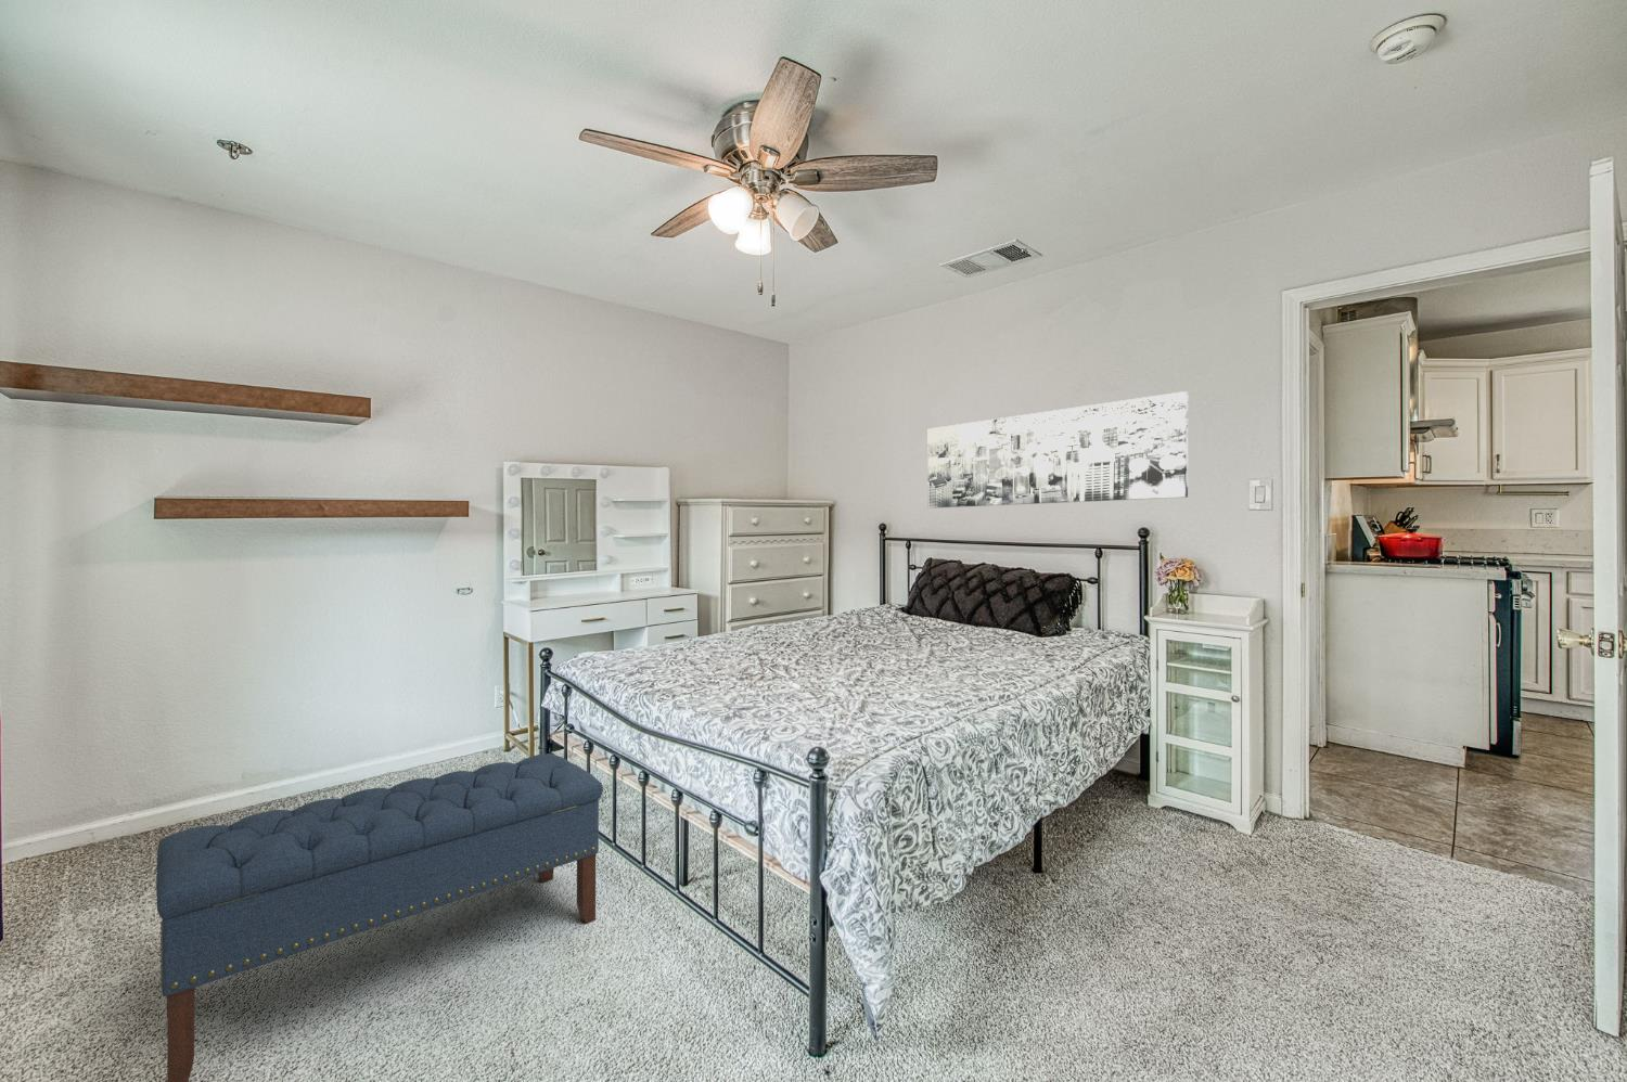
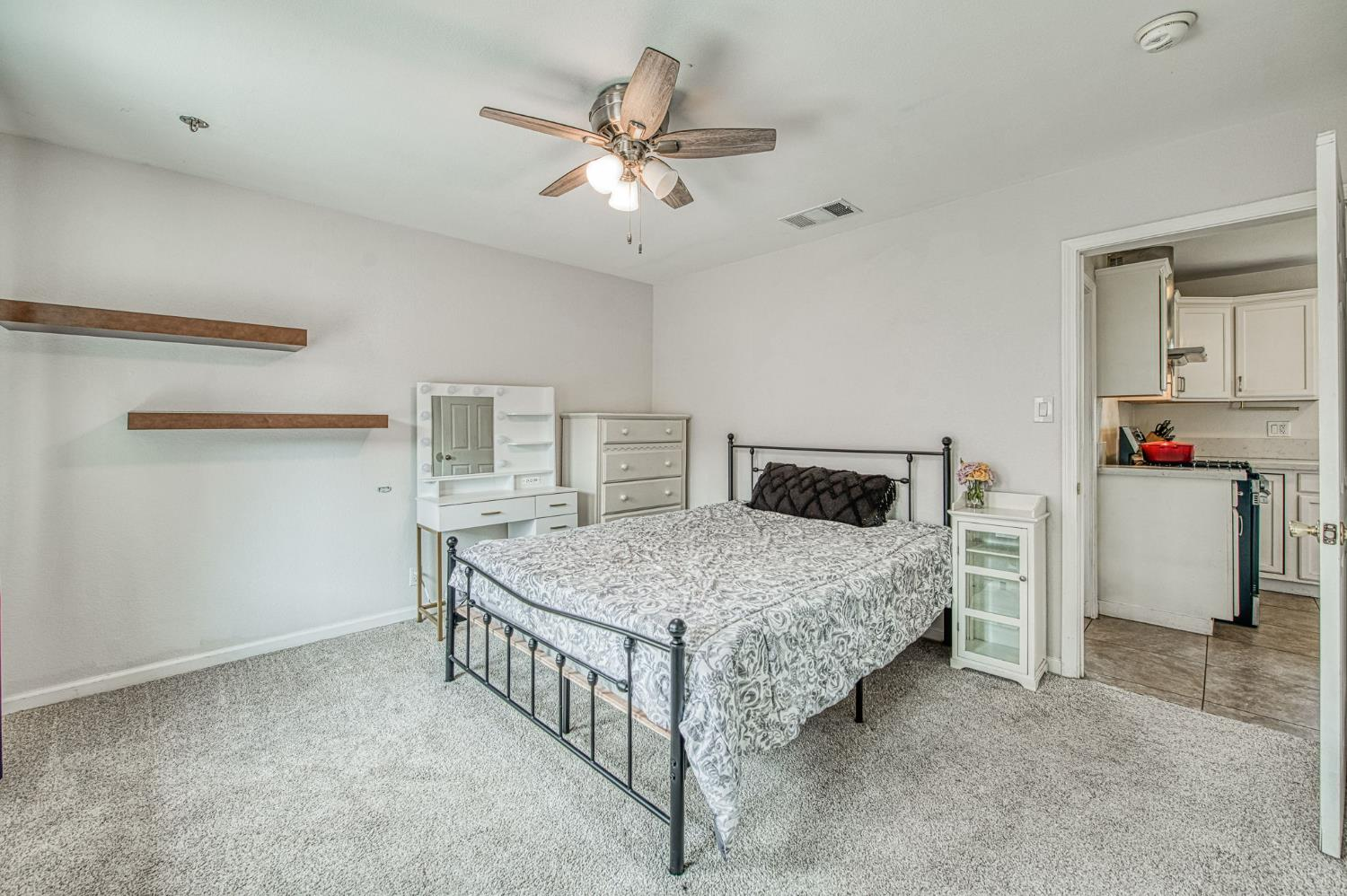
- wall art (1039, 458)
- bench (403, 879)
